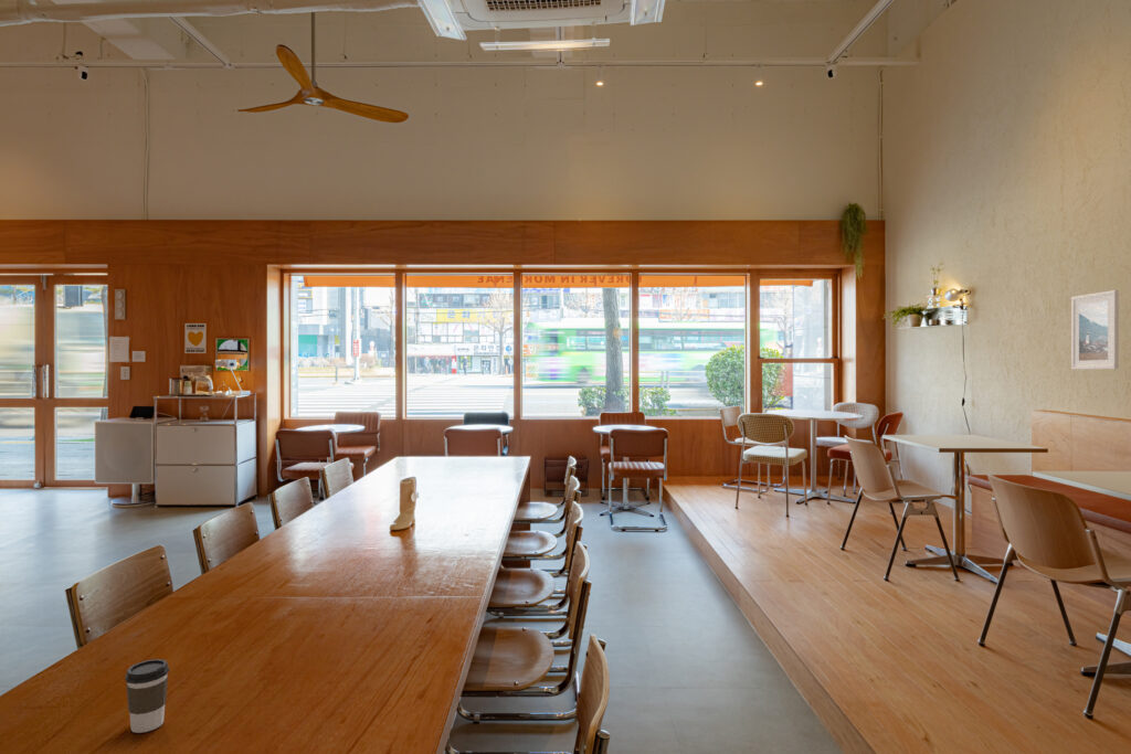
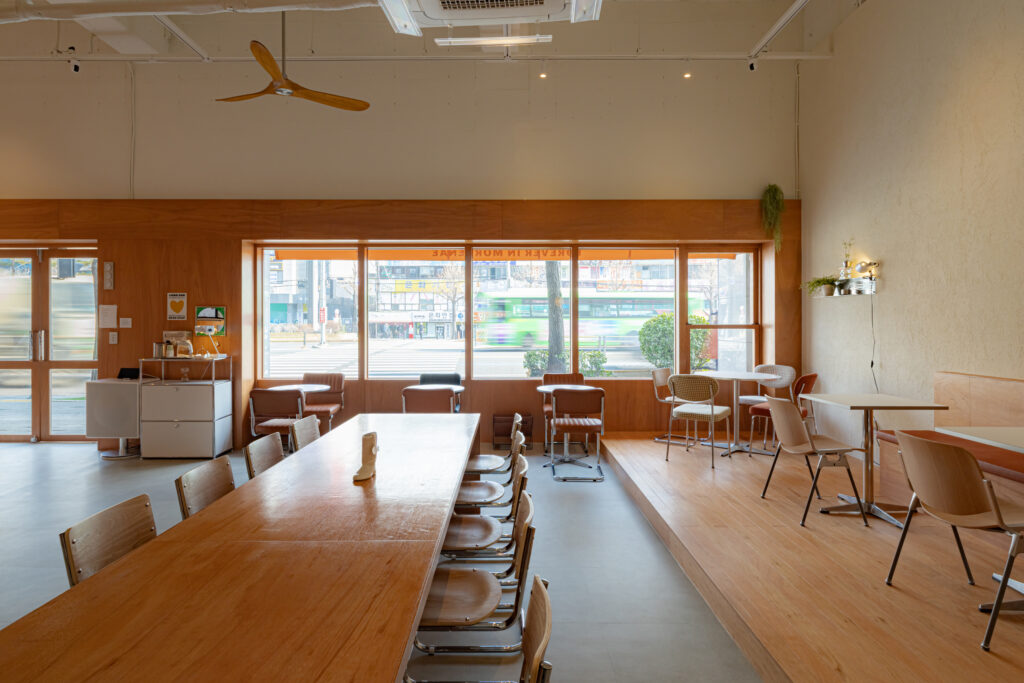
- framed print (1093, 331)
- coffee cup (147, 695)
